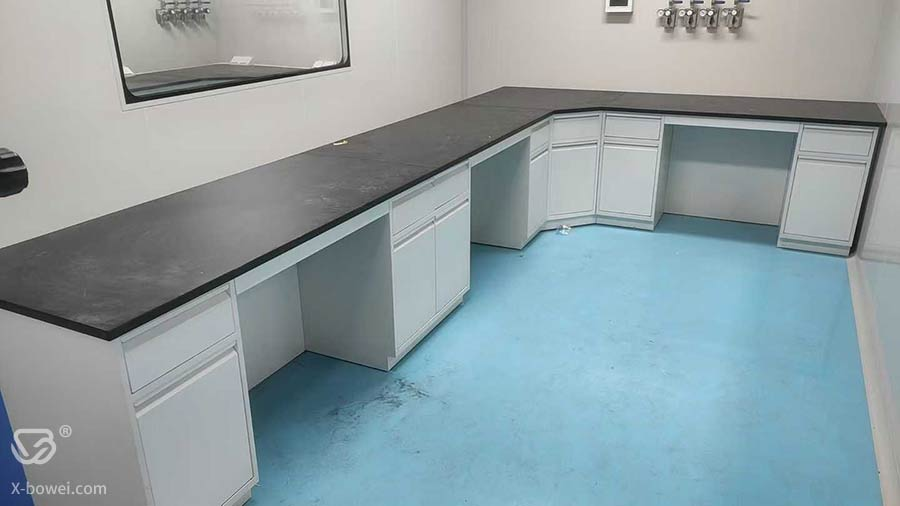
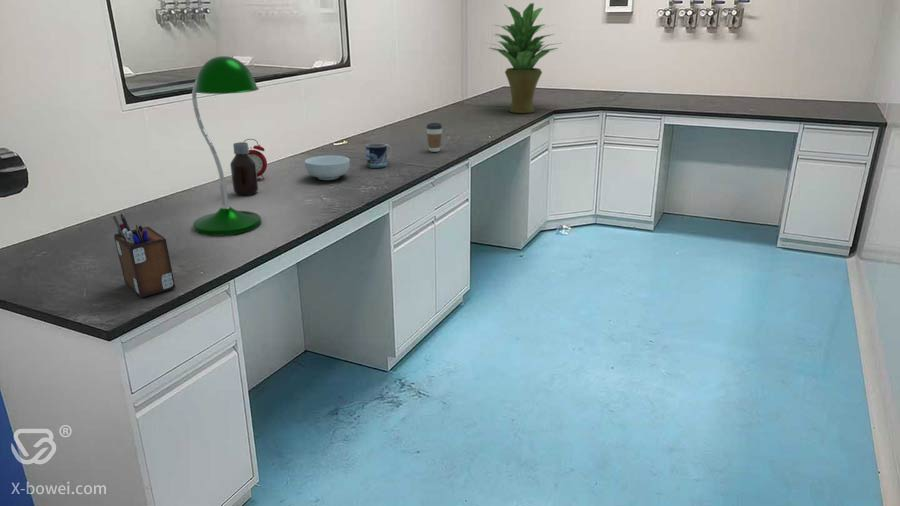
+ coffee cup (434, 137)
+ cereal bowl (327, 168)
+ bottle (243, 168)
+ desk organizer (143, 251)
+ mug (380, 154)
+ potted plant (524, 58)
+ alarm clock (252, 158)
+ desk lamp (214, 148)
